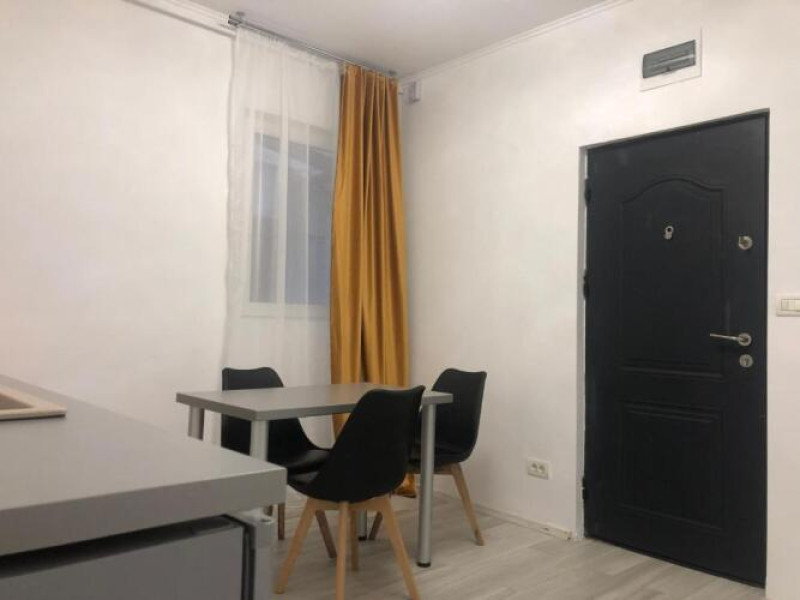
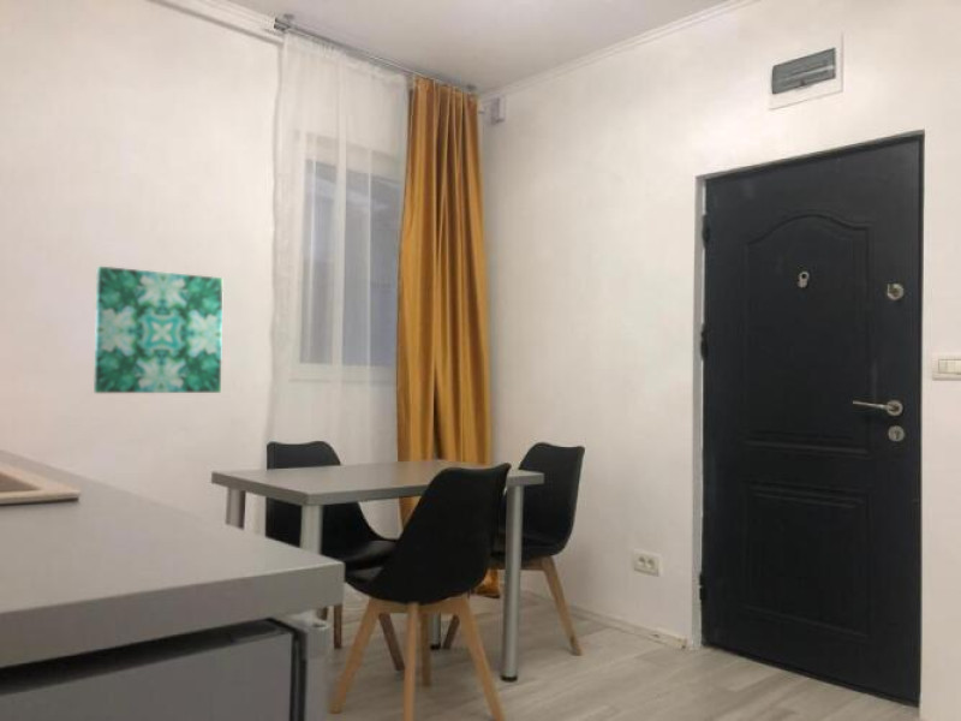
+ wall art (161, 332)
